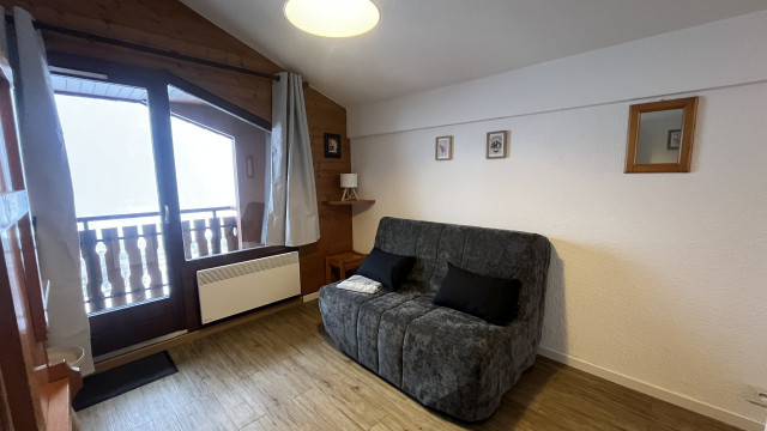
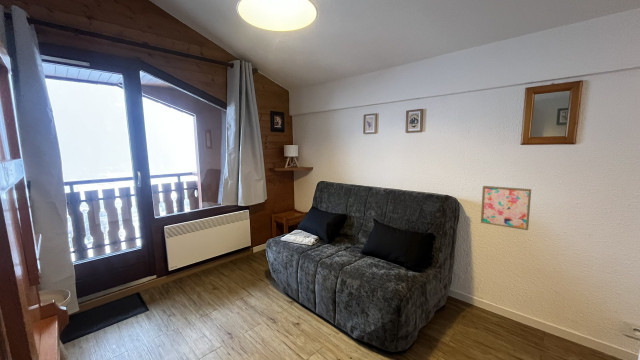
+ wall art (504, 206)
